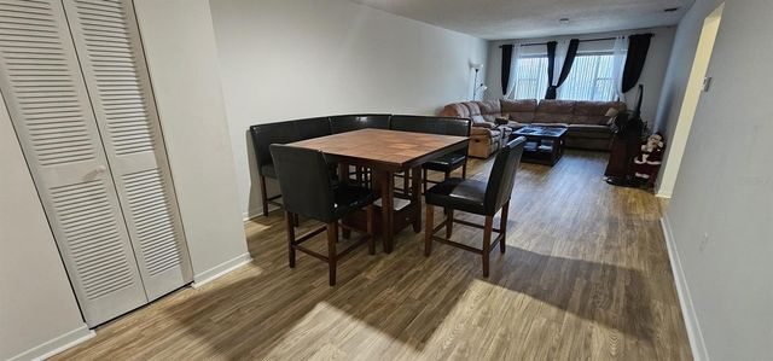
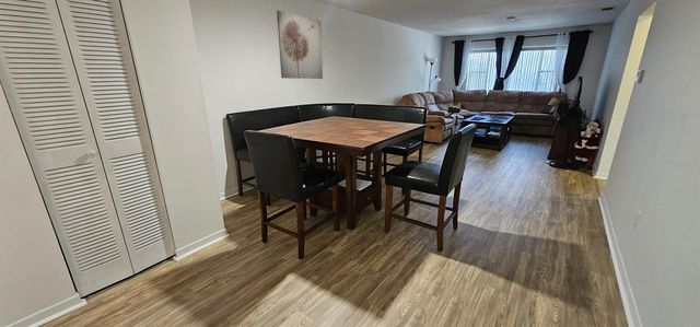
+ wall art (302, 48)
